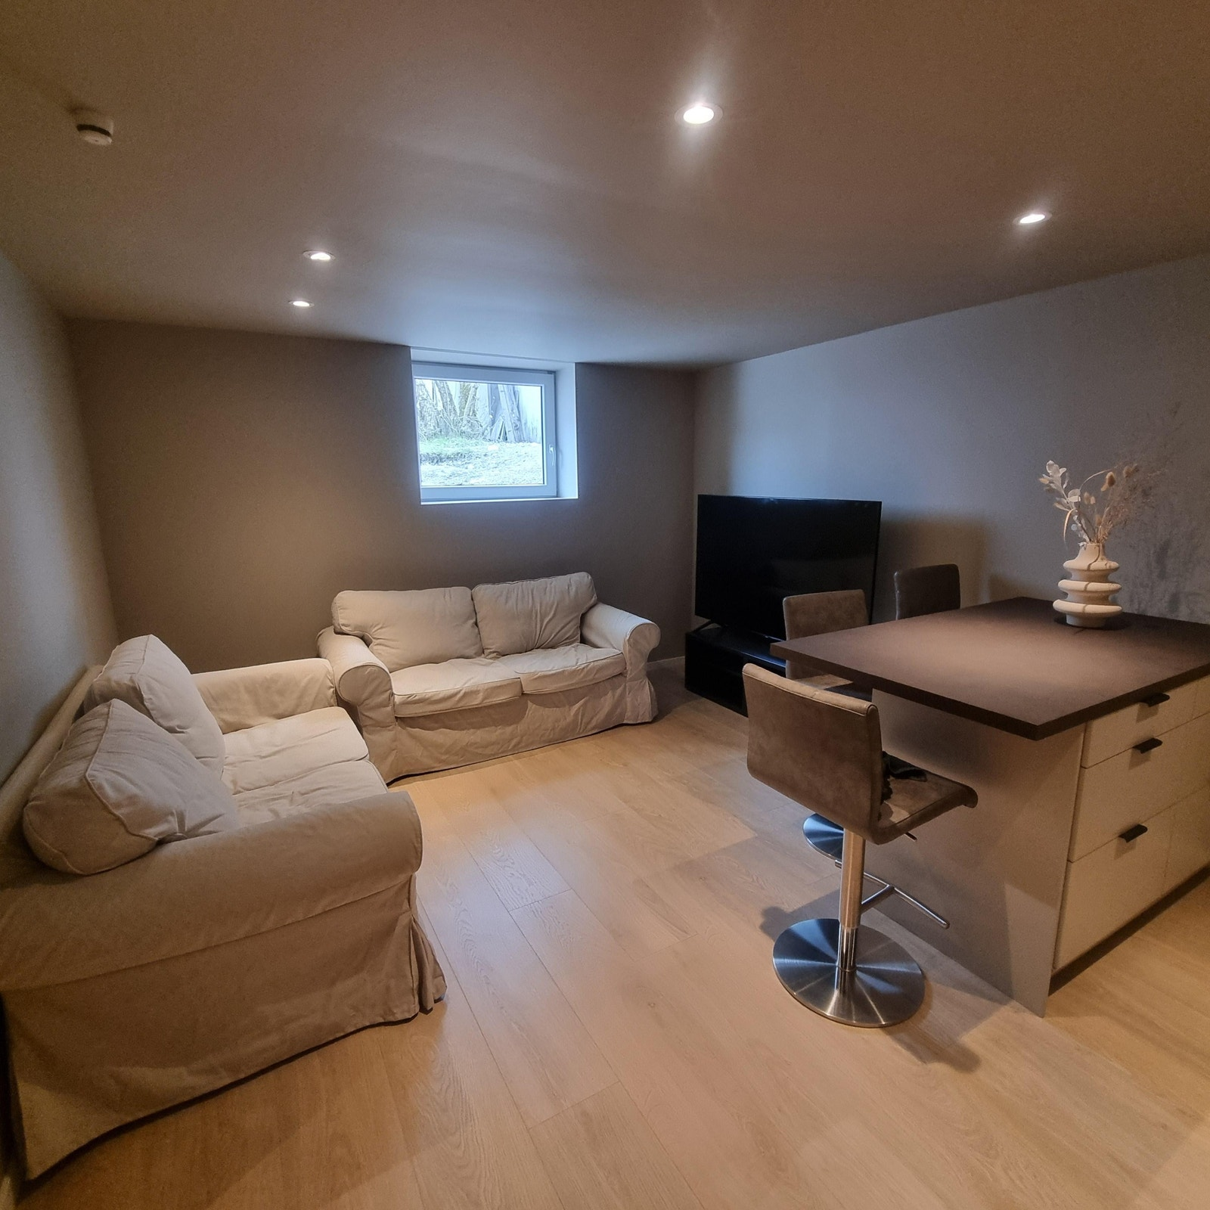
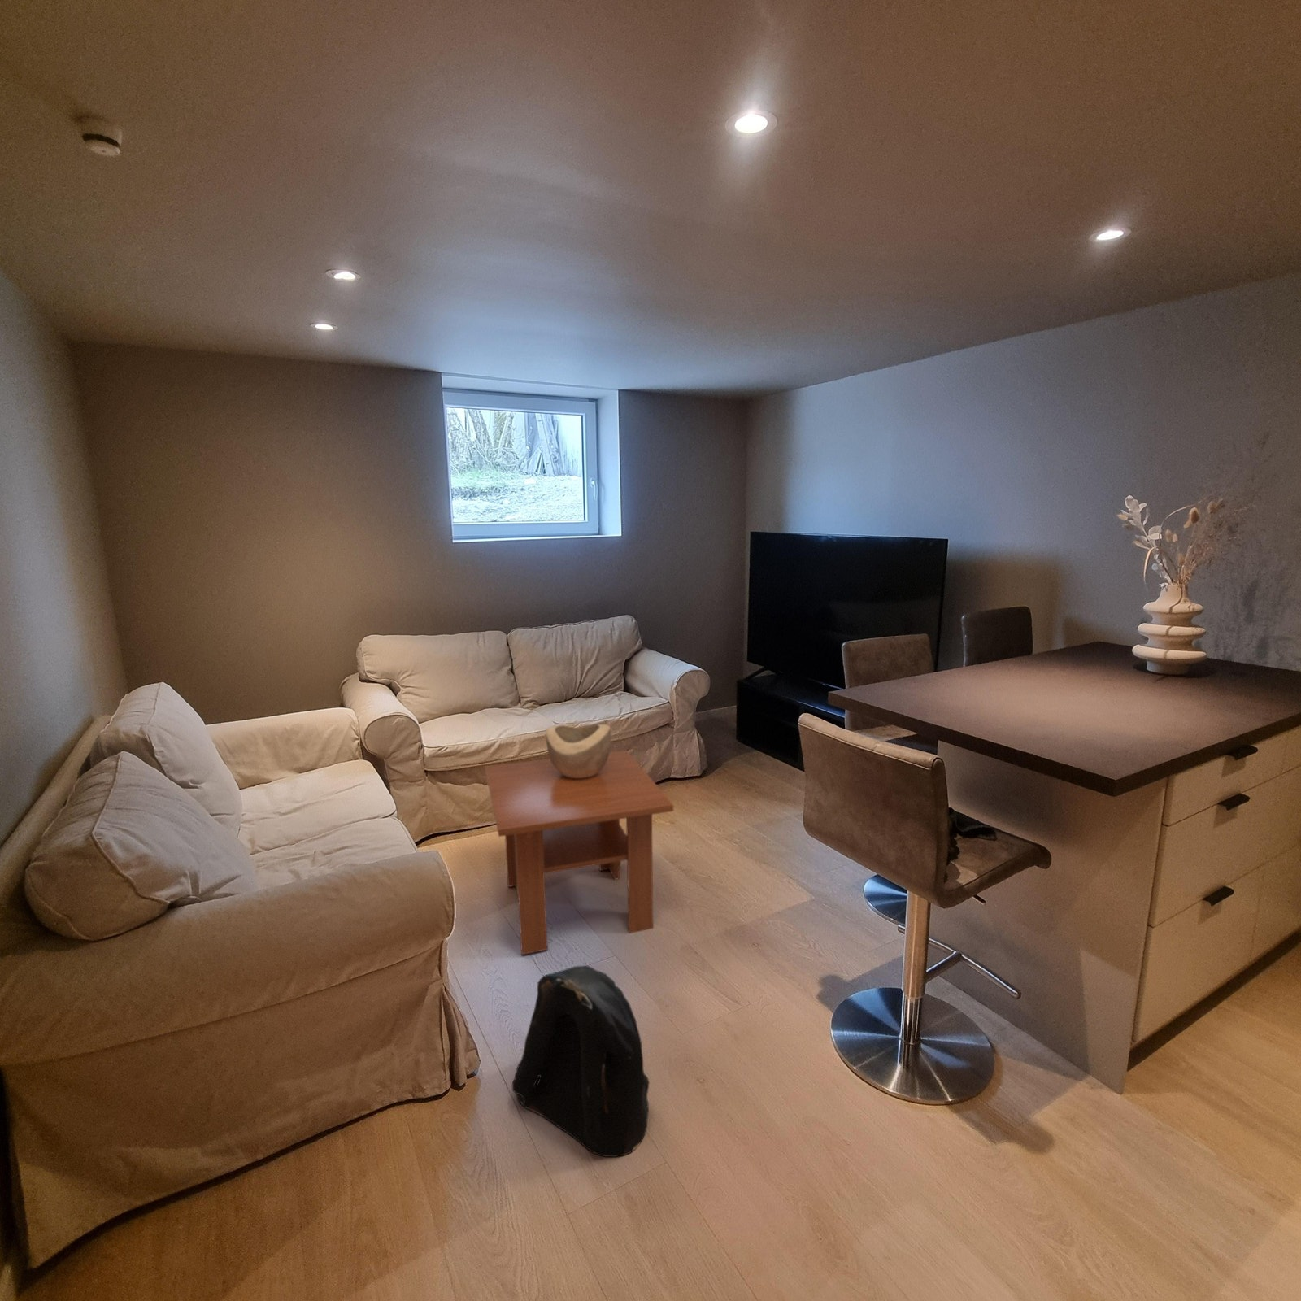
+ coffee table (574, 846)
+ decorative bowl (579, 749)
+ backpack (575, 1038)
